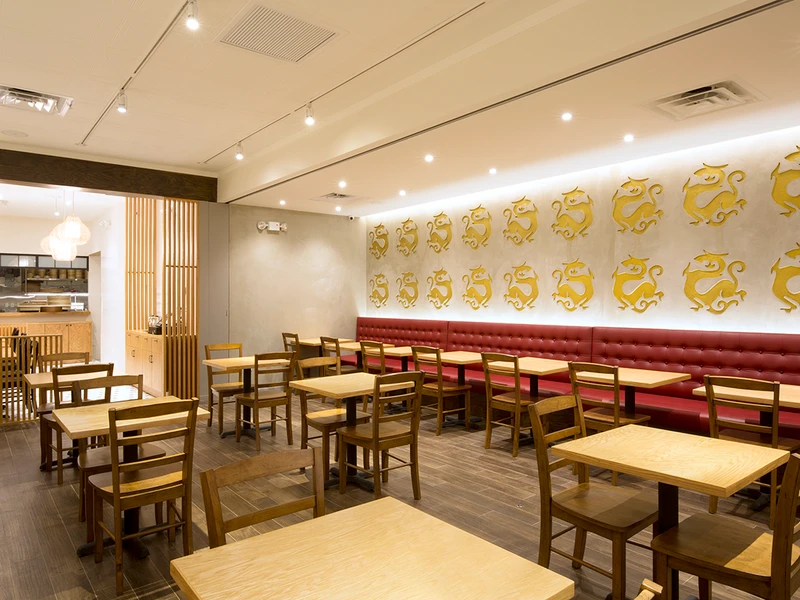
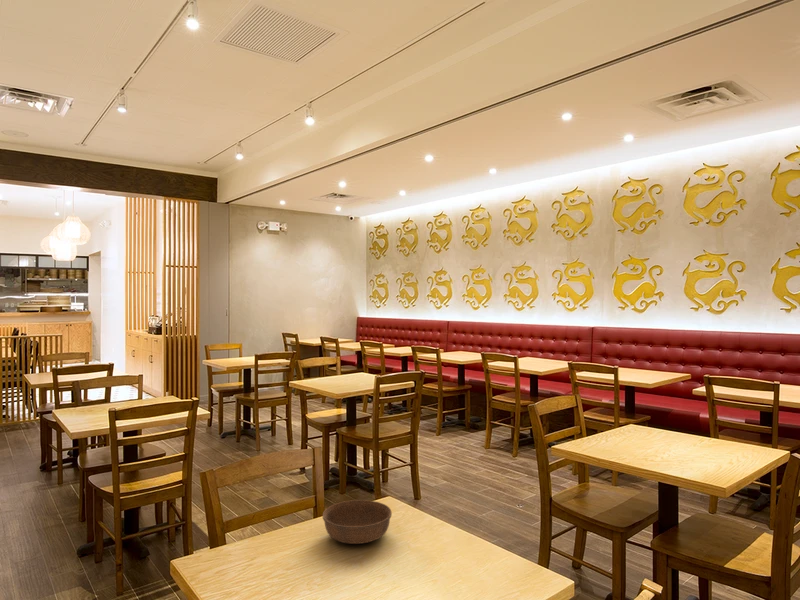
+ soup bowl (357, 524)
